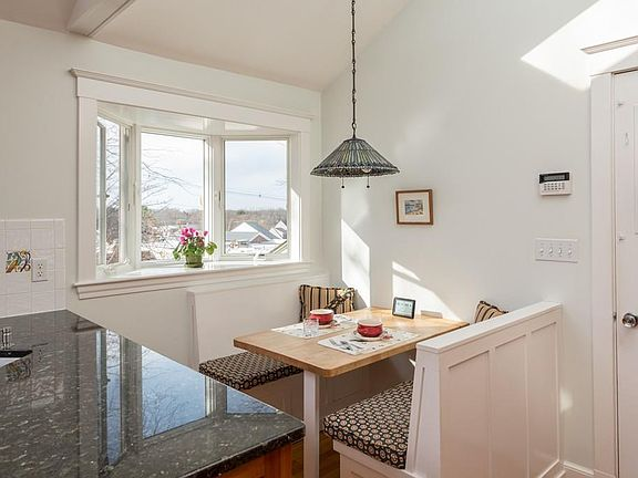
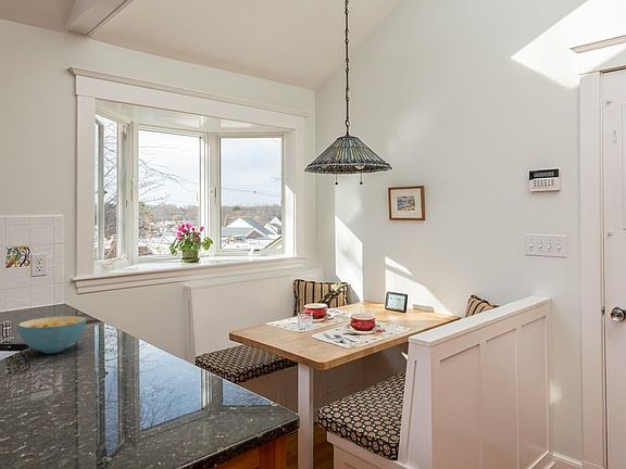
+ cereal bowl (53, 335)
